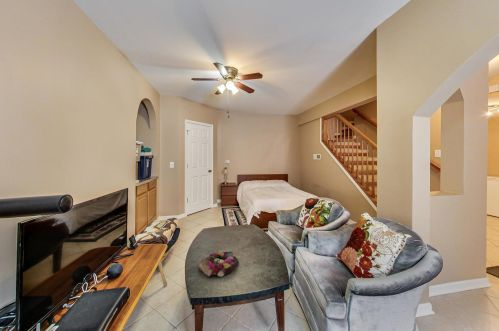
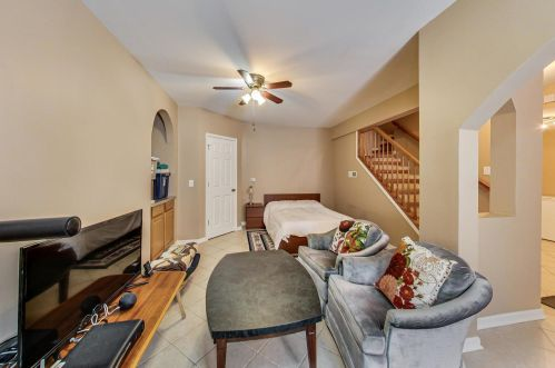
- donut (219, 260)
